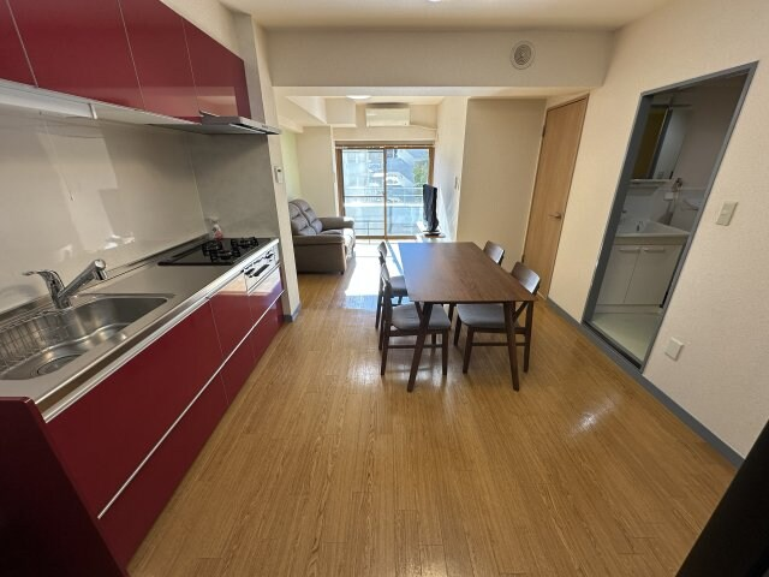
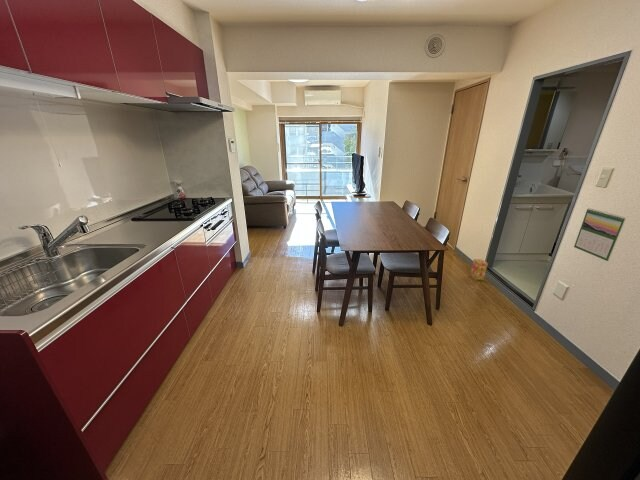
+ calendar (597, 233)
+ cardboard box (478, 269)
